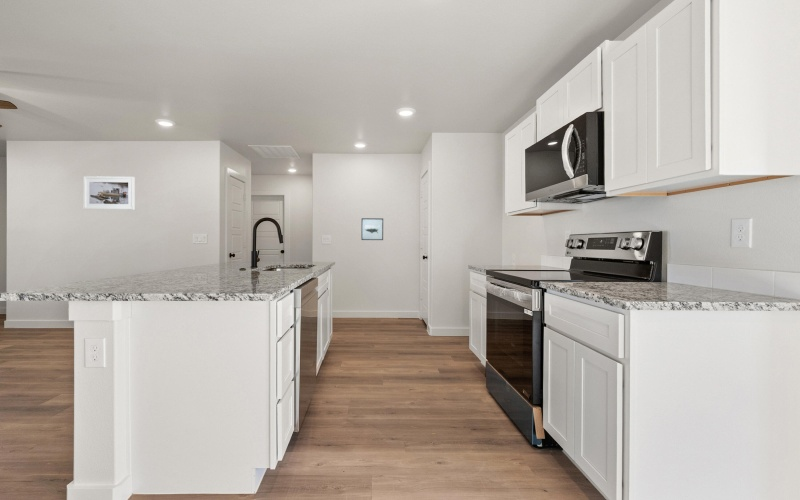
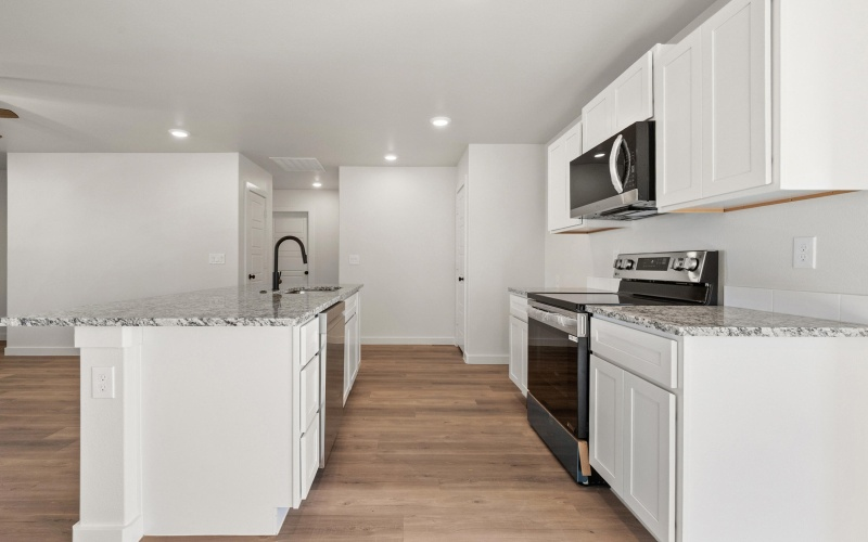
- wall art (372, 229)
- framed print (109, 193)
